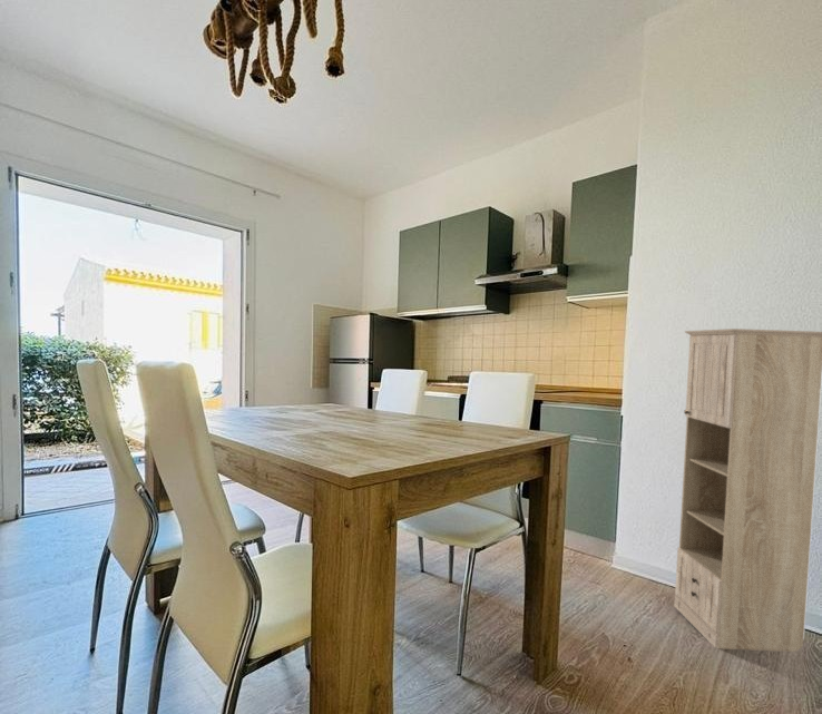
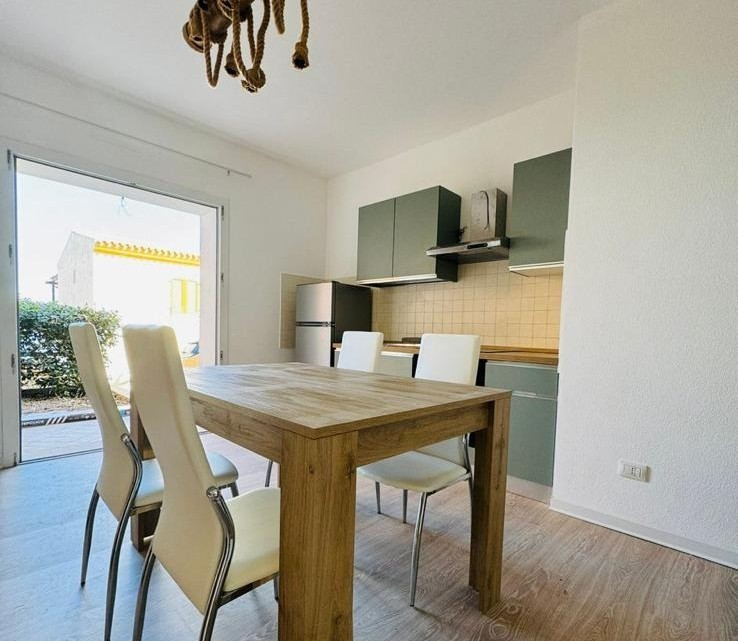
- storage cabinet (741, 481)
